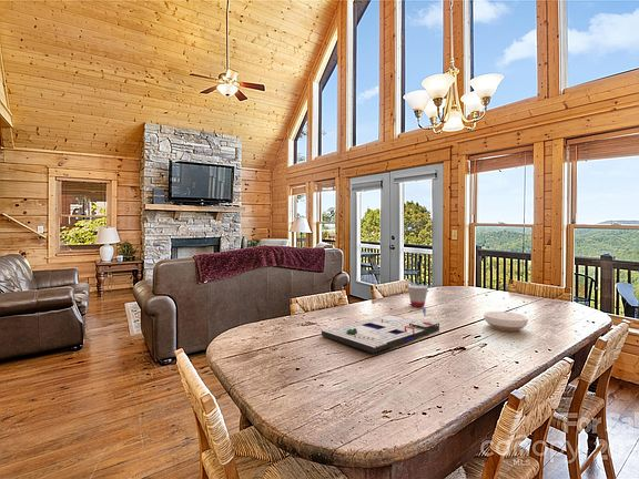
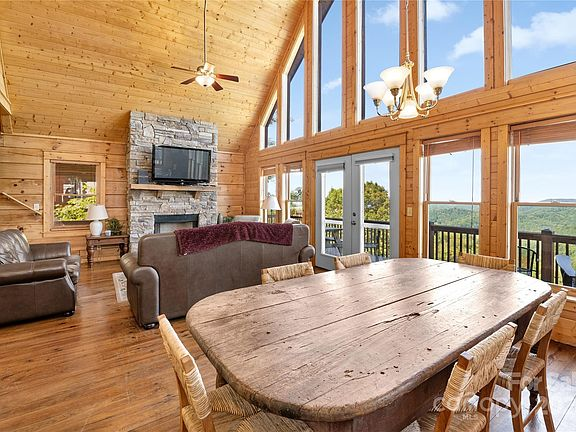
- board game (382, 322)
- bowl (505, 322)
- cup (417, 296)
